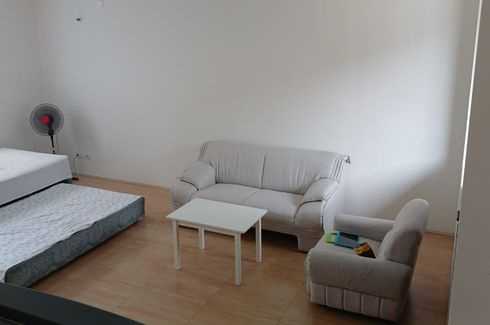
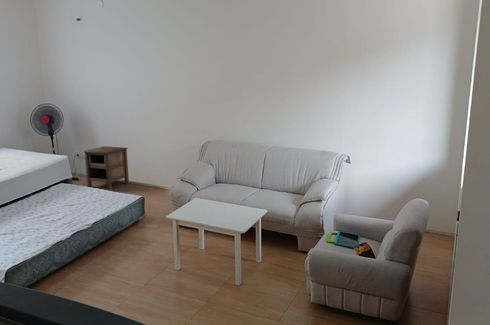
+ nightstand (107, 167)
